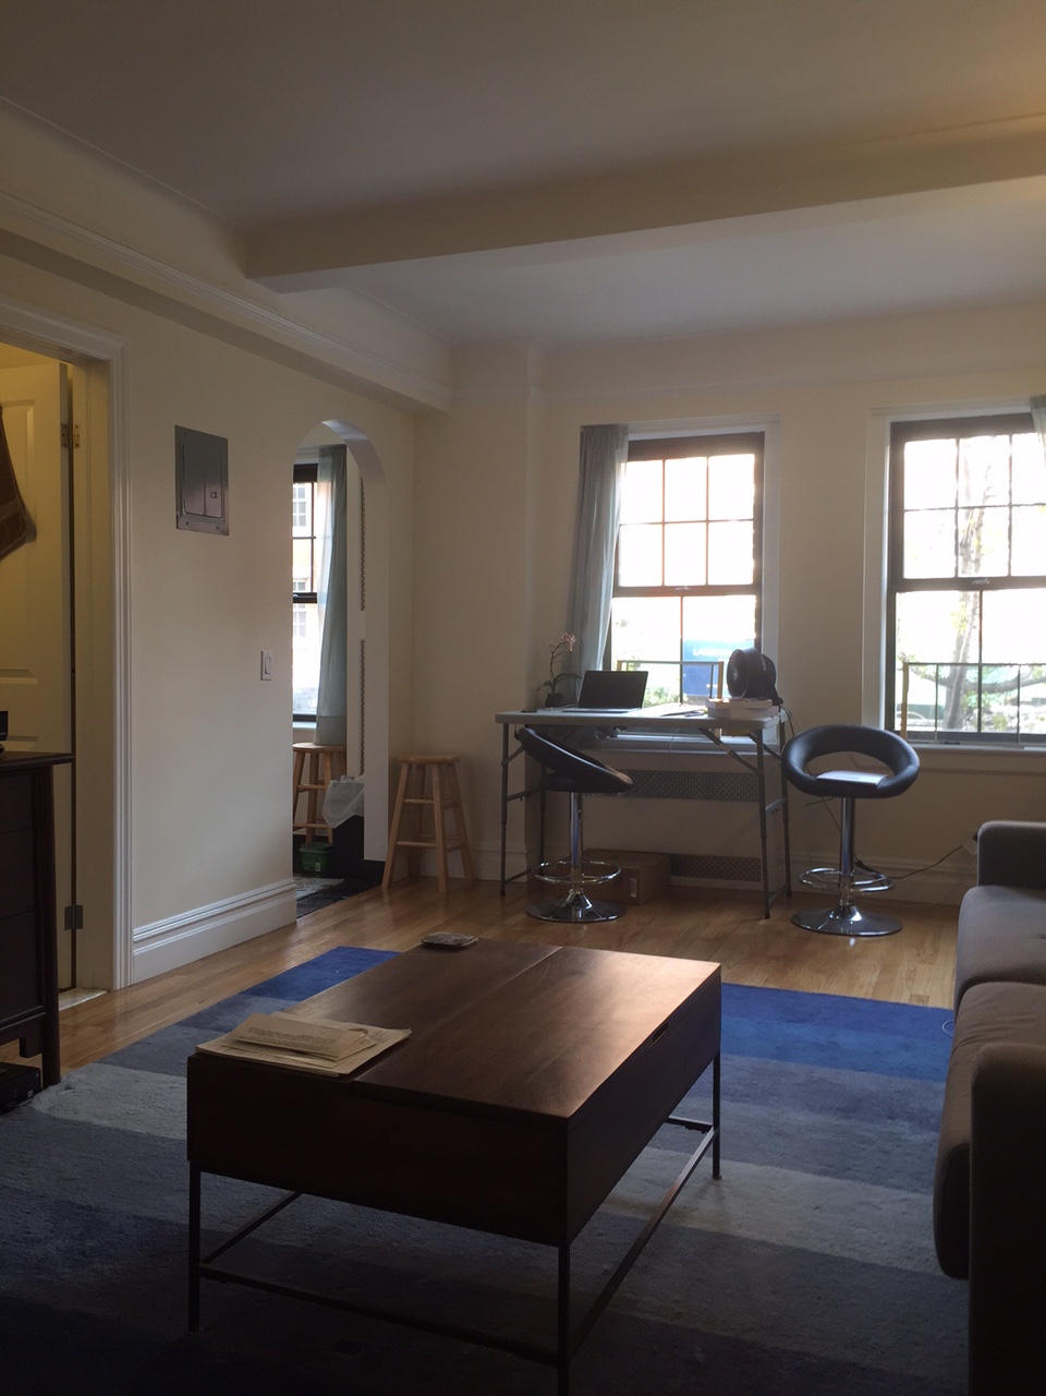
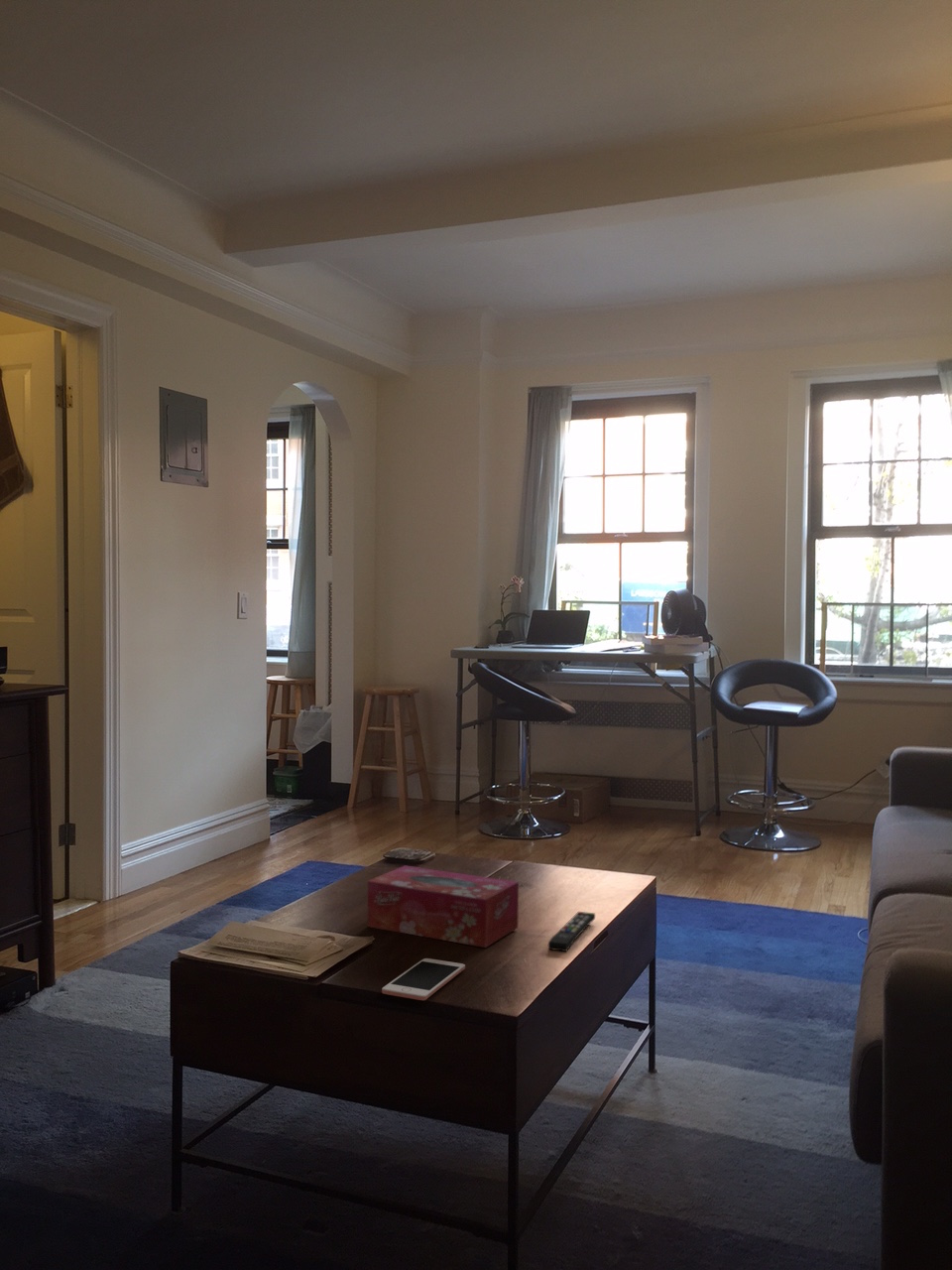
+ cell phone (424, 978)
+ remote control (572, 930)
+ tissue box (442, 904)
